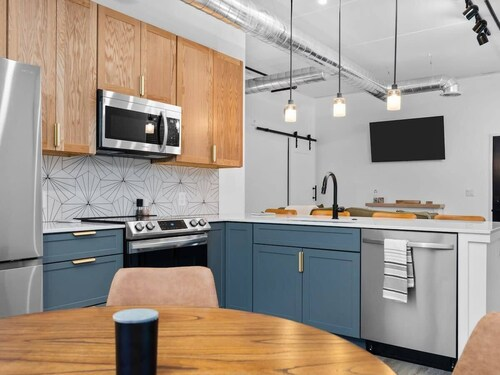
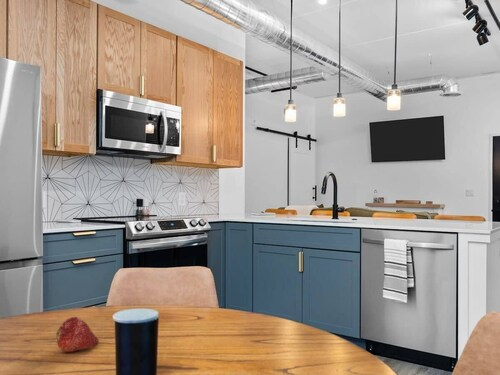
+ fruit (74, 334)
